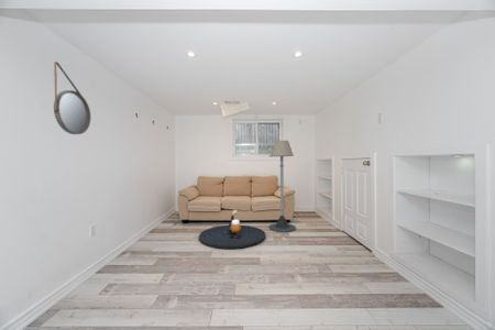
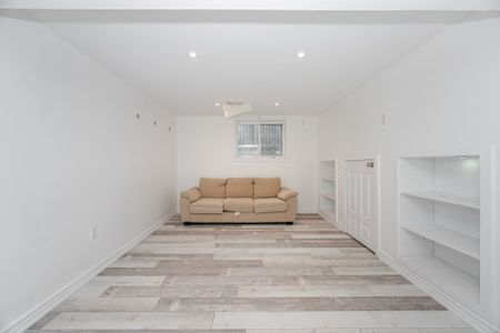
- home mirror (73, 102)
- round table (232, 226)
- floor lamp (282, 184)
